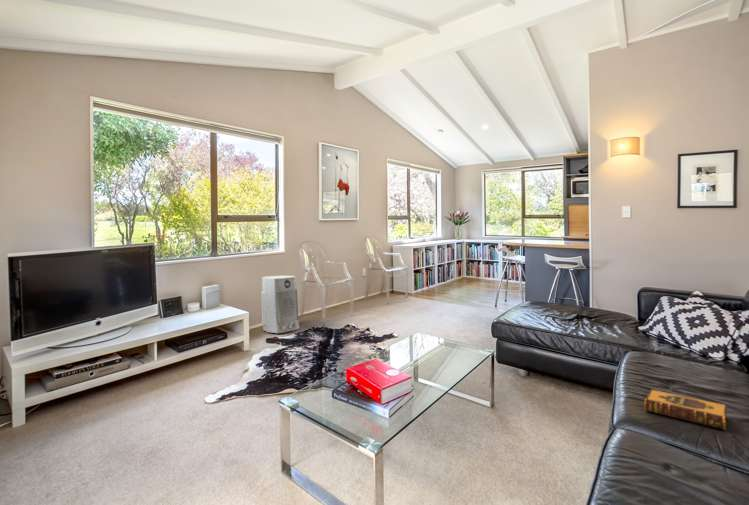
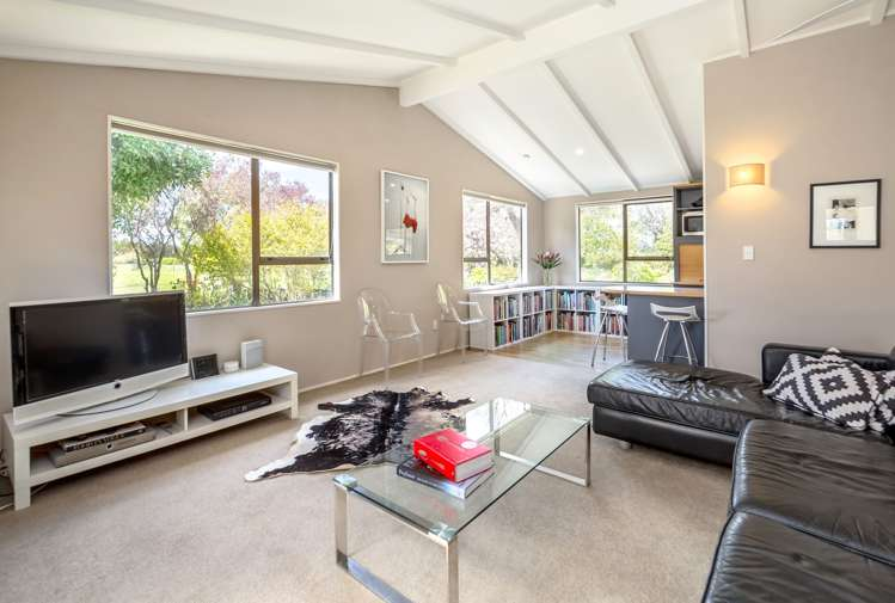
- hardback book (684, 408)
- air purifier (279, 302)
